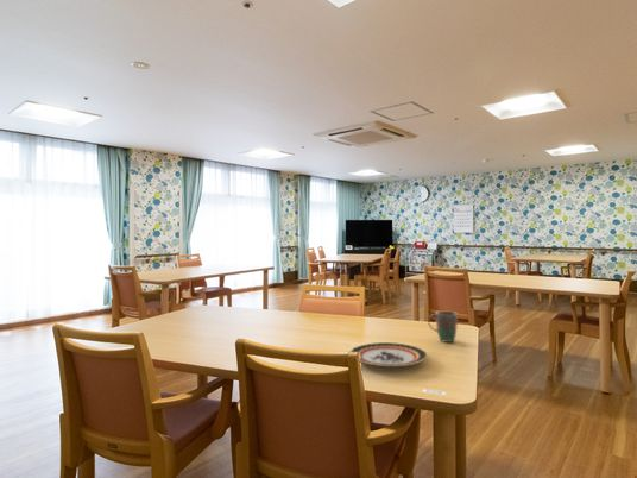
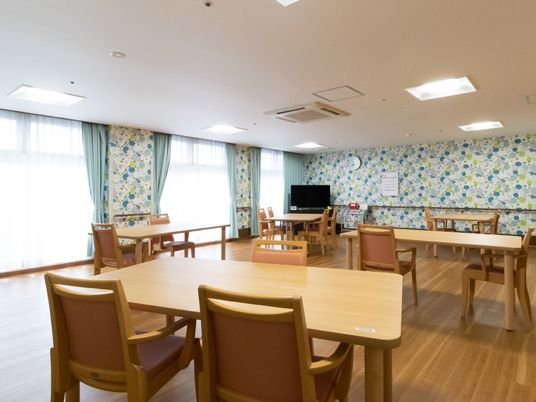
- plate (387, 356)
- mug (442, 326)
